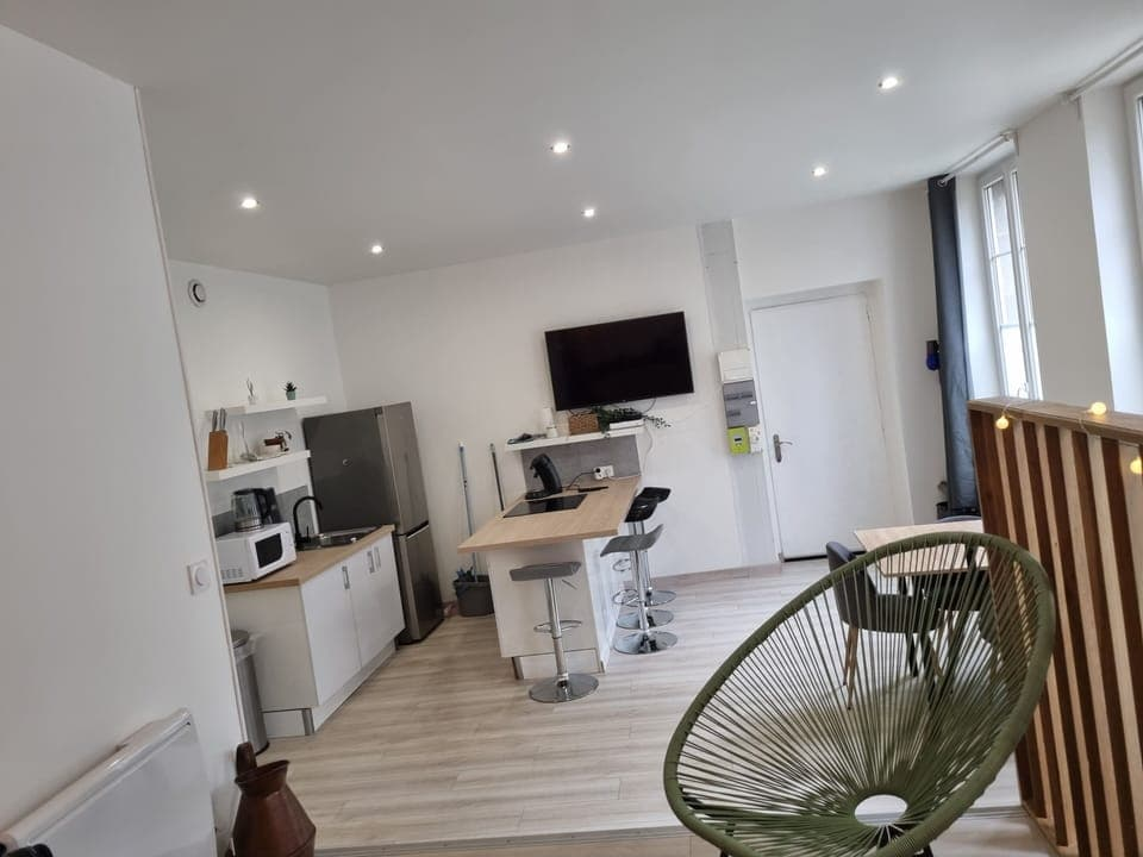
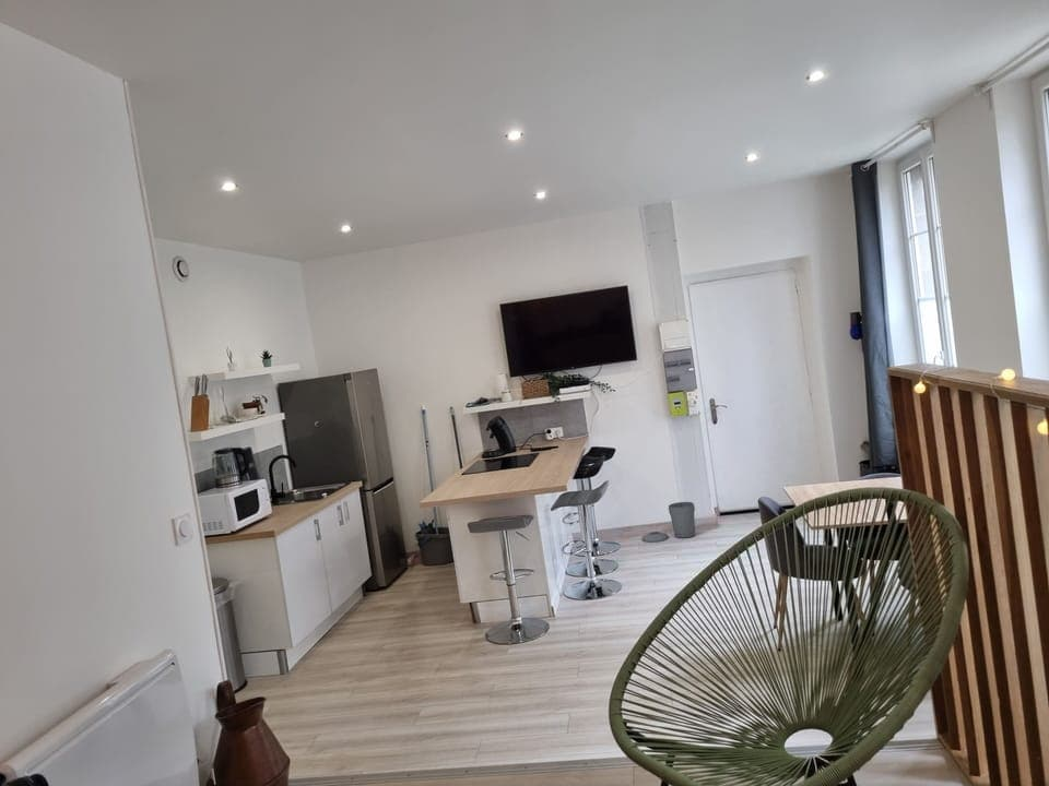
+ trash can (671, 519)
